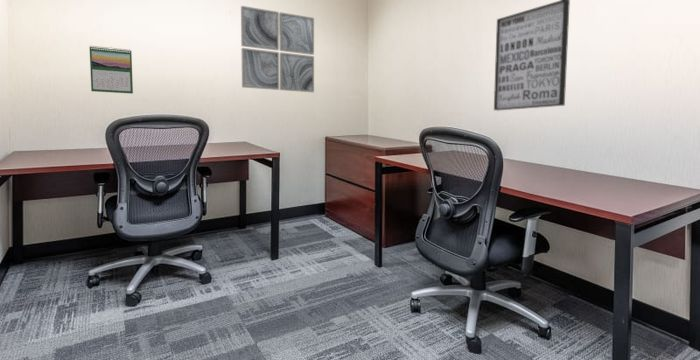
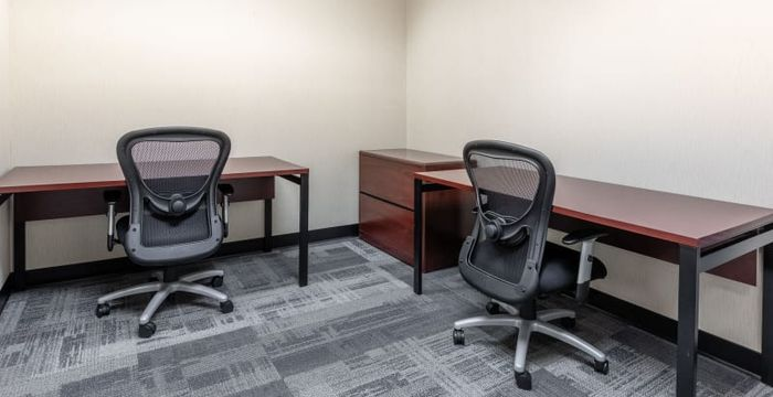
- wall art (528, 59)
- wall art (278, 52)
- calendar (111, 69)
